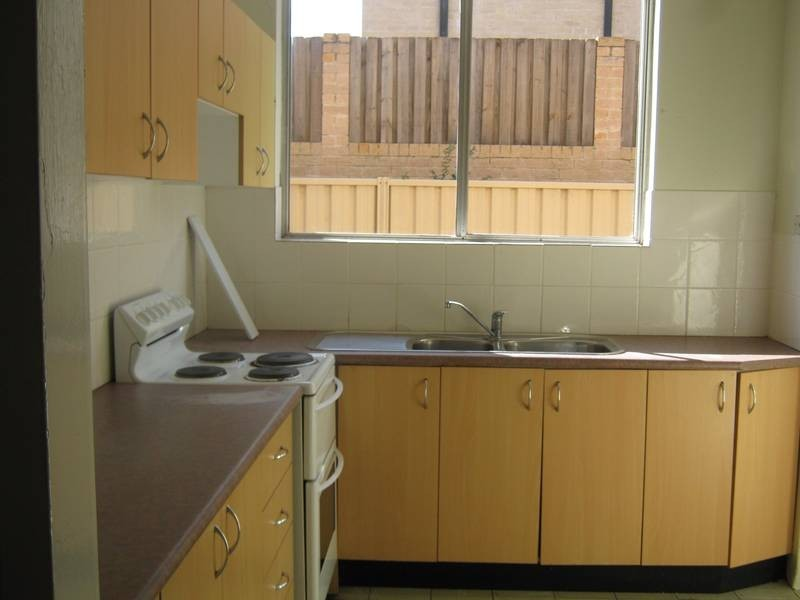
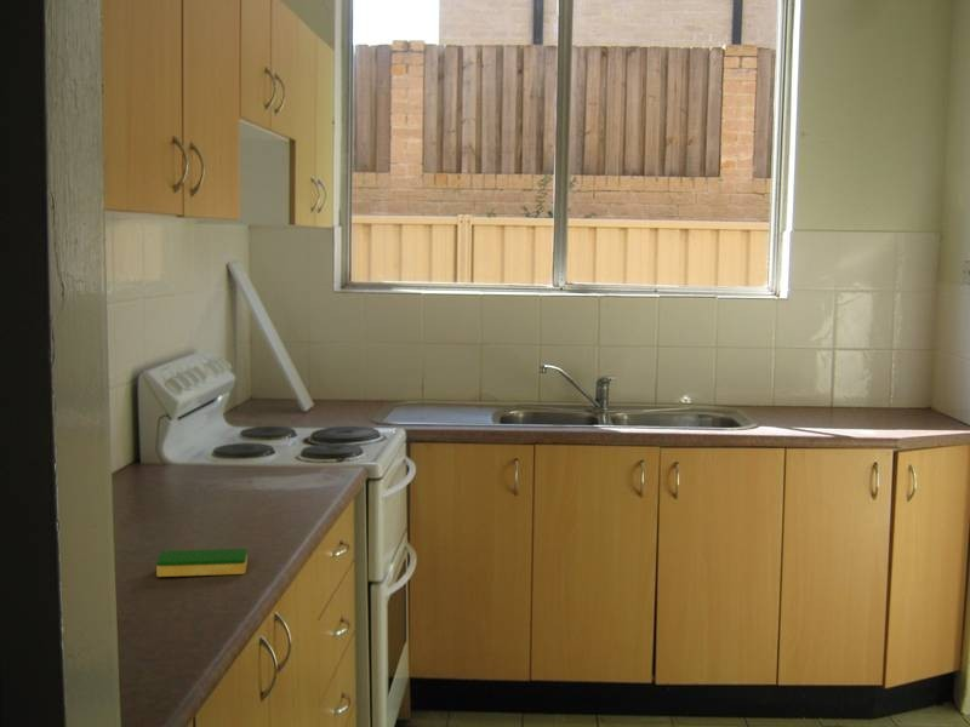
+ dish sponge (202, 562)
